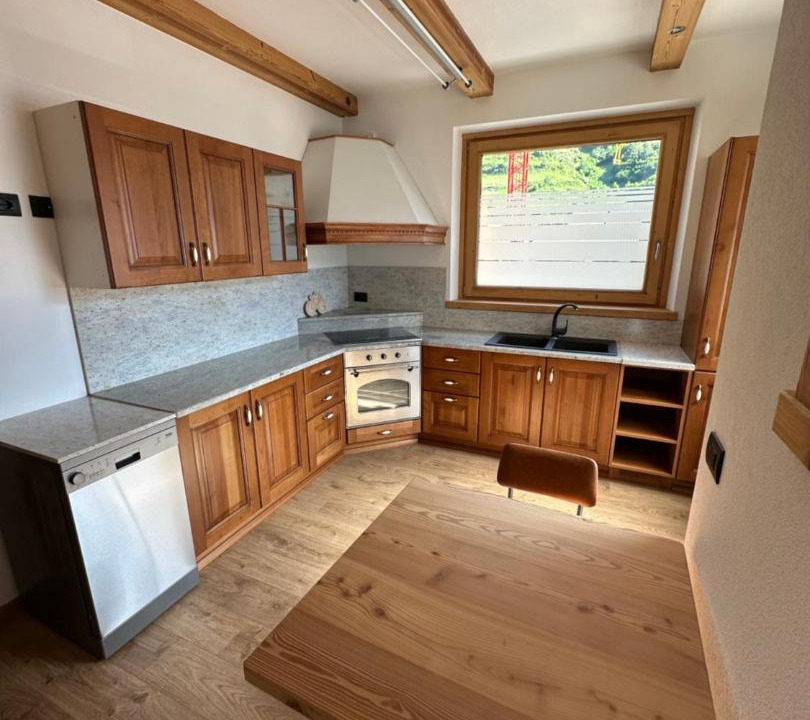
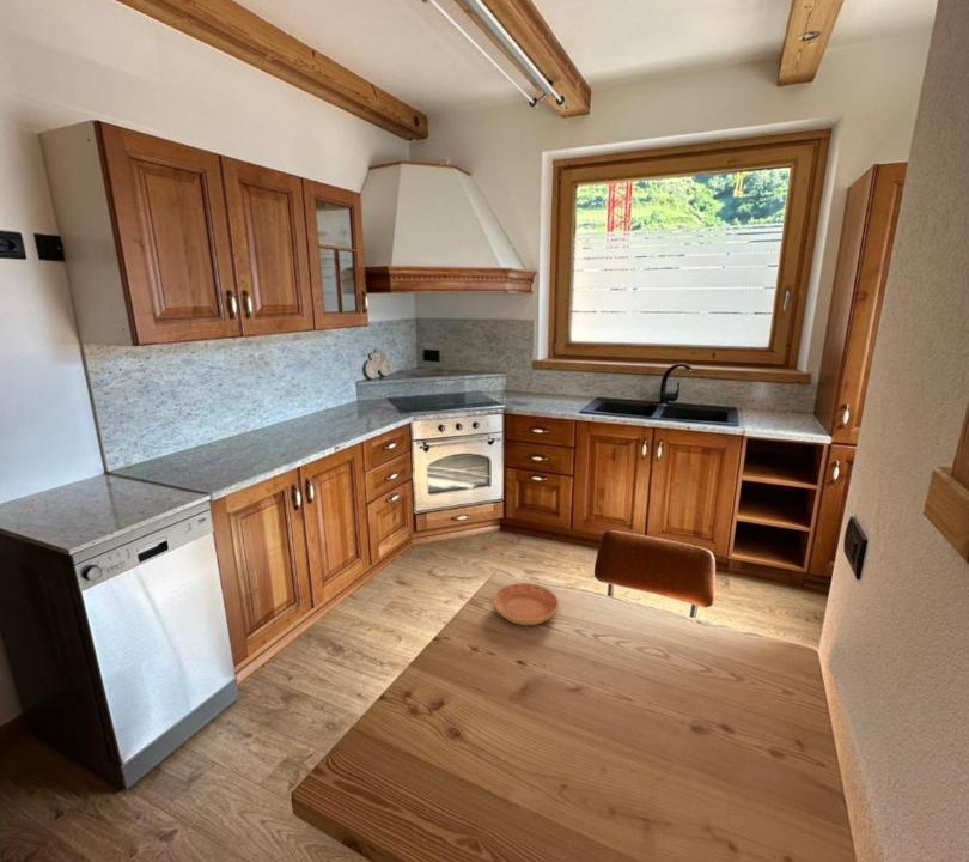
+ saucer (525, 605)
